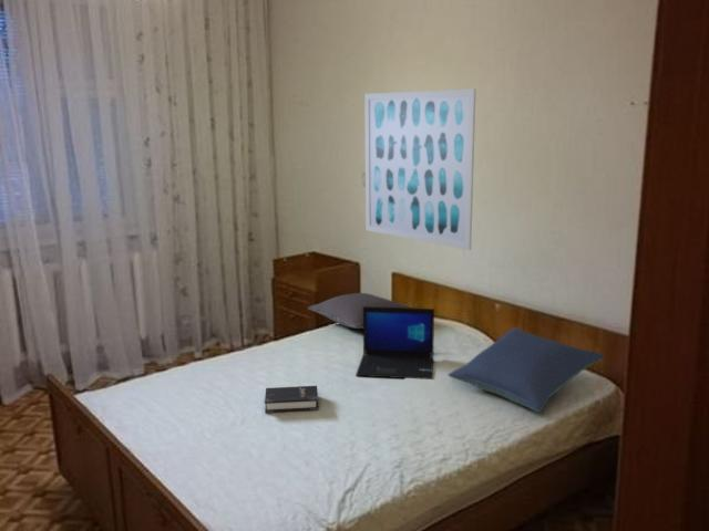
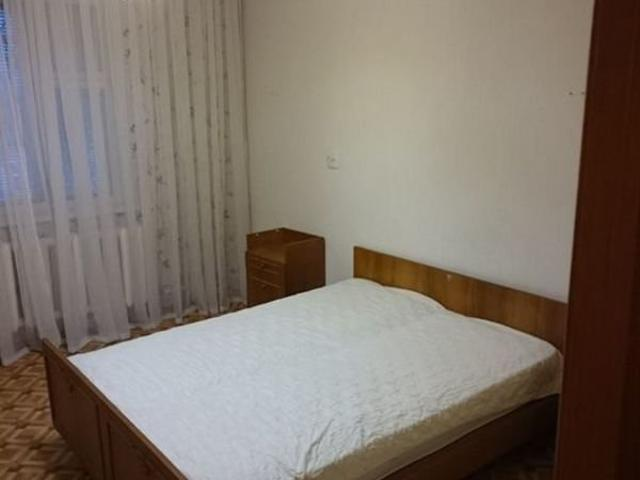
- wall art (414, 167)
- pillow (361, 310)
- pillow (524, 365)
- laptop (395, 342)
- hardback book (291, 397)
